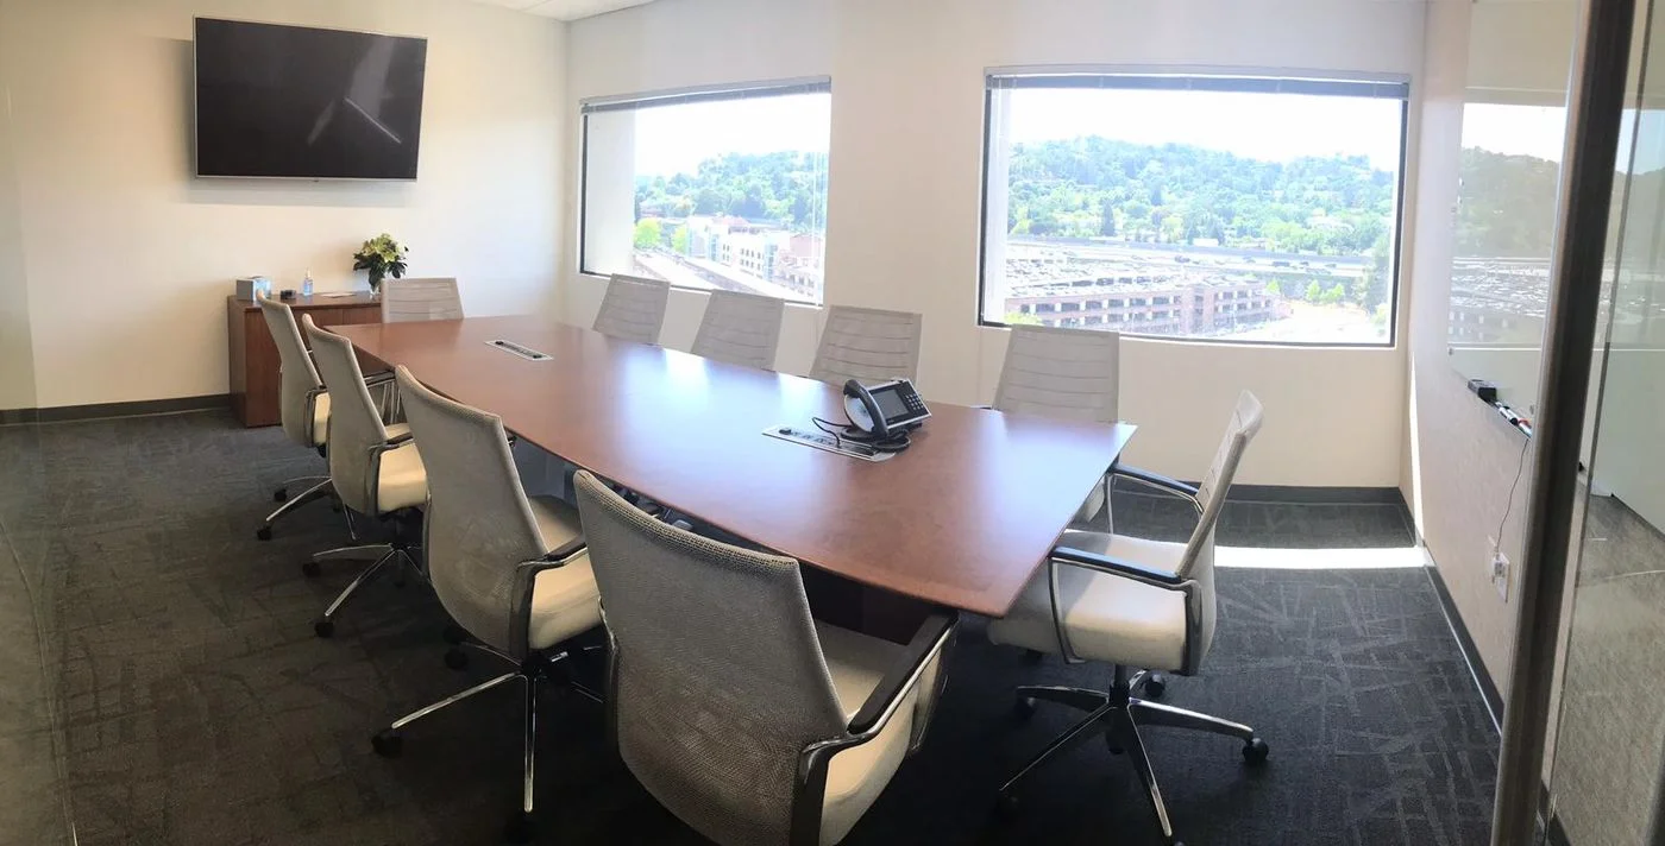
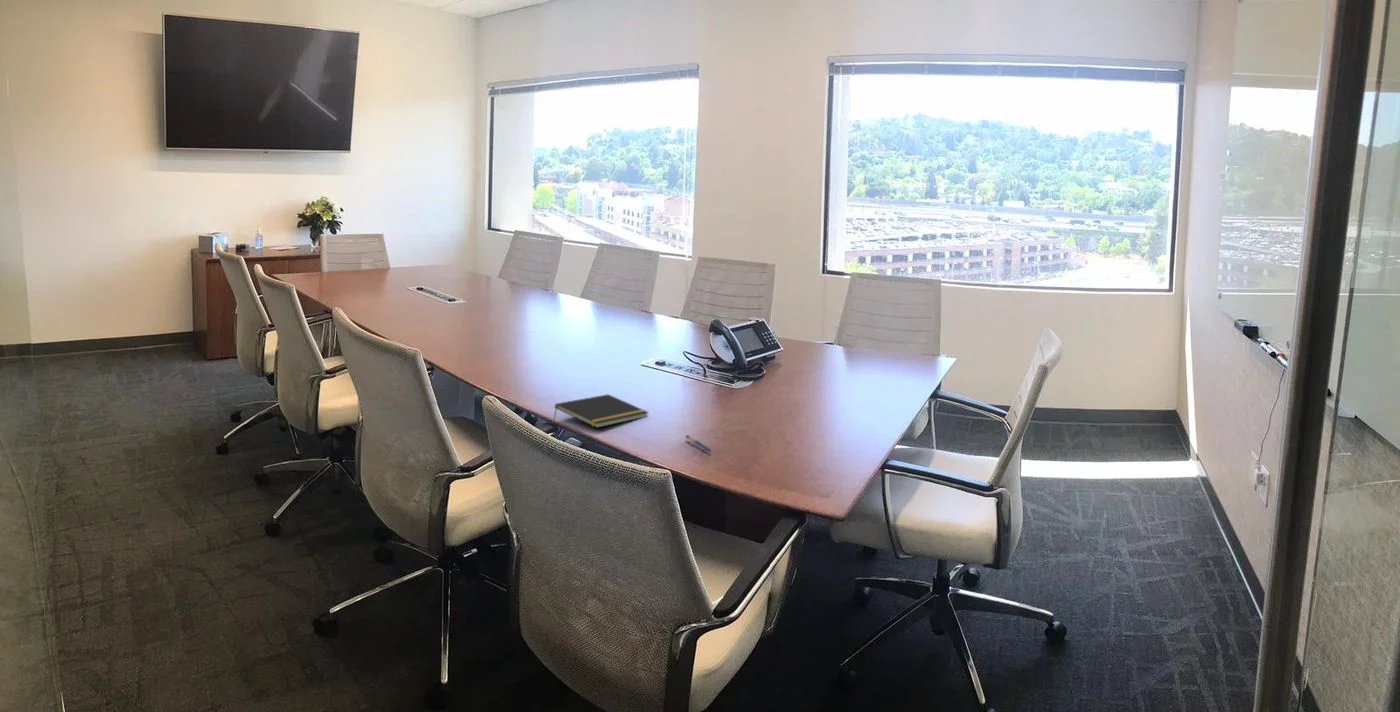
+ notepad (602, 410)
+ pen (697, 443)
